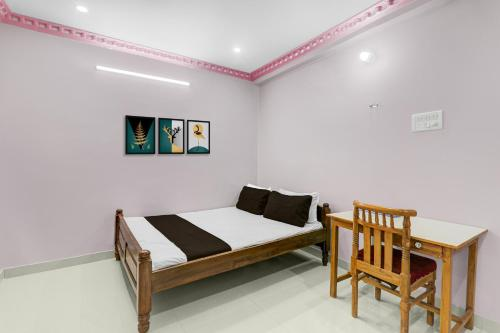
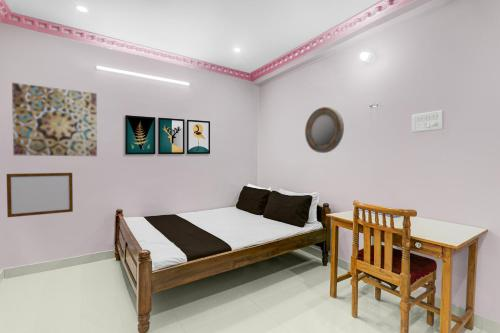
+ wall art (57, 122)
+ writing board (41, 193)
+ home mirror (322, 130)
